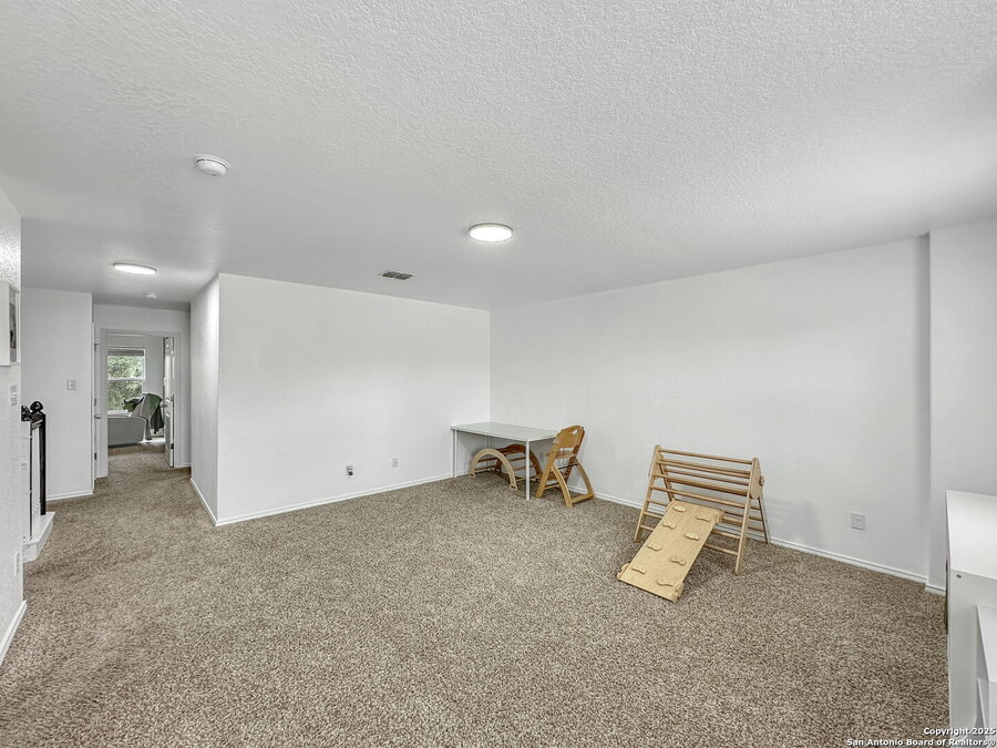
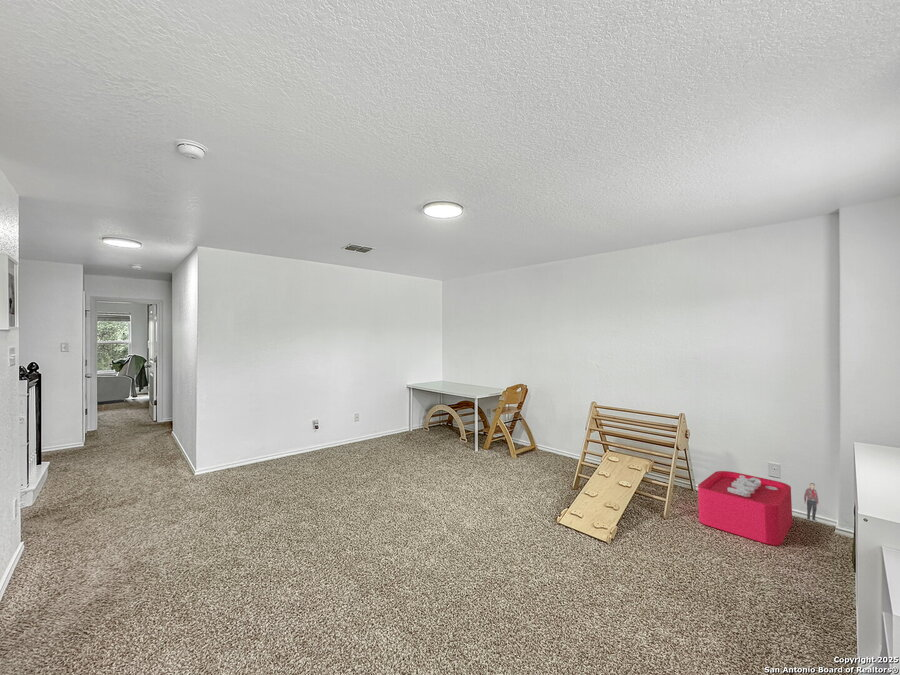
+ storage bin (756, 502)
